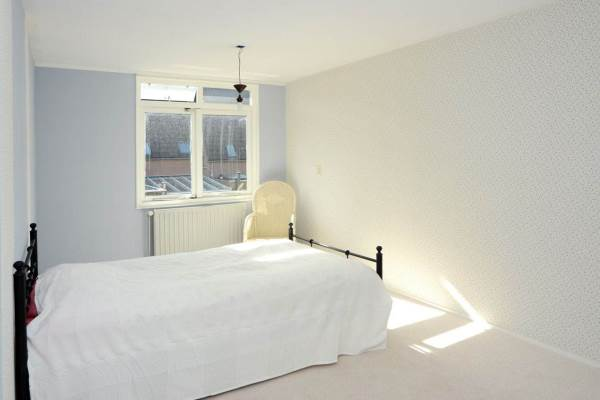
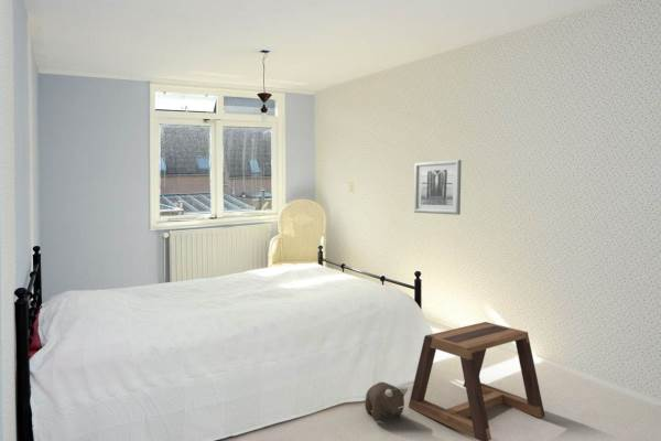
+ stool (476, 373)
+ plush toy (386, 399)
+ wall art (436, 187)
